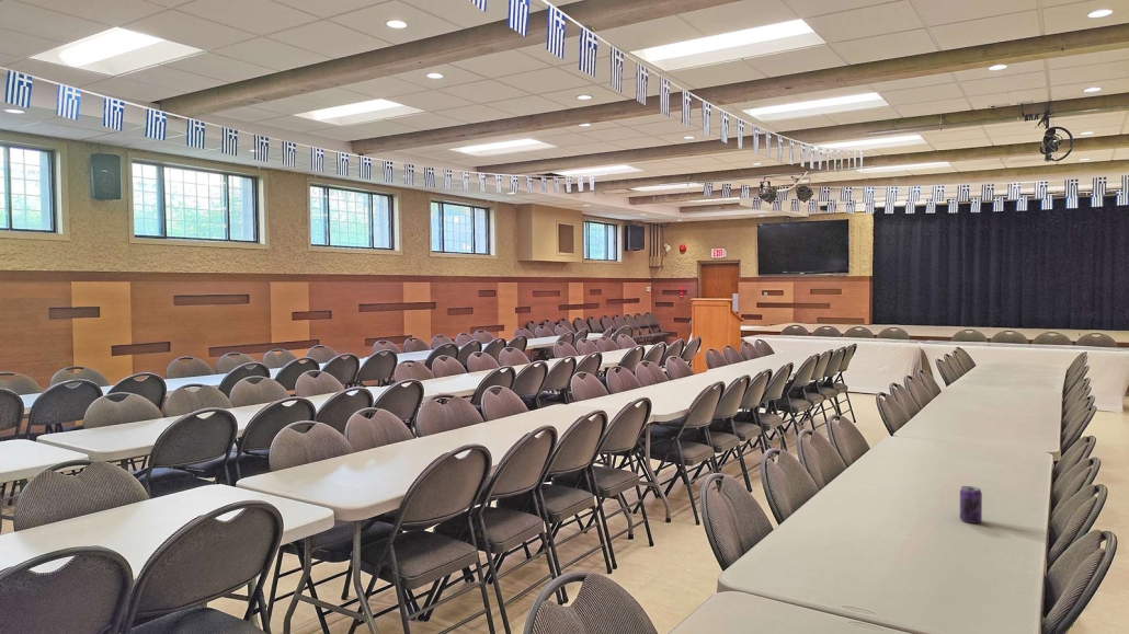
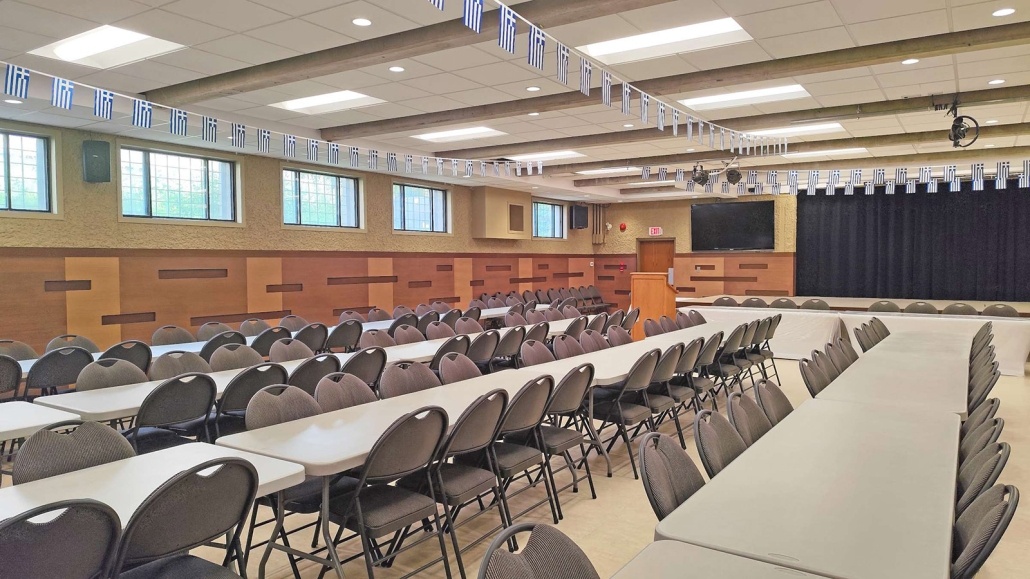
- beverage can (970, 504)
